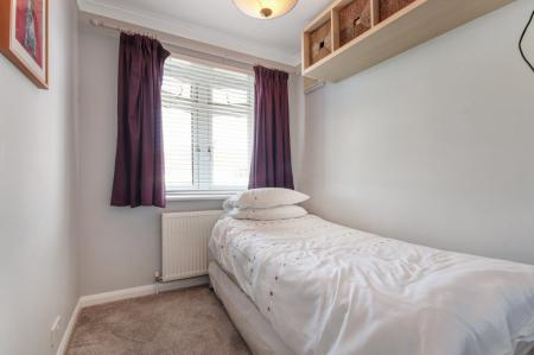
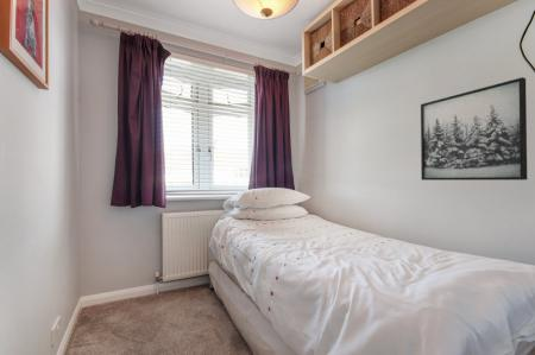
+ wall art (466, 137)
